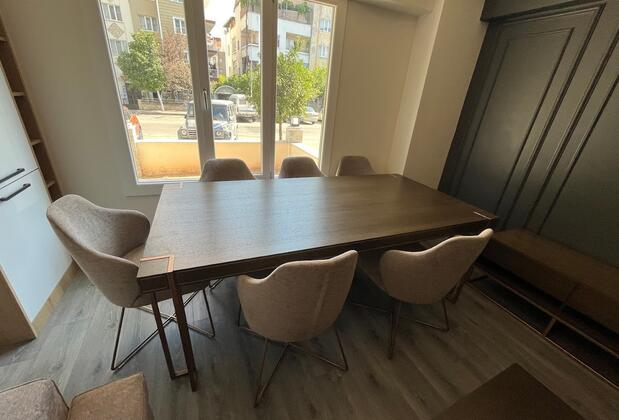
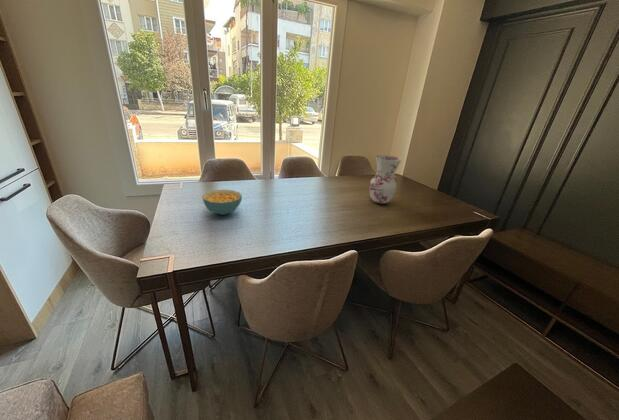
+ cereal bowl (222, 204)
+ vase (383, 180)
